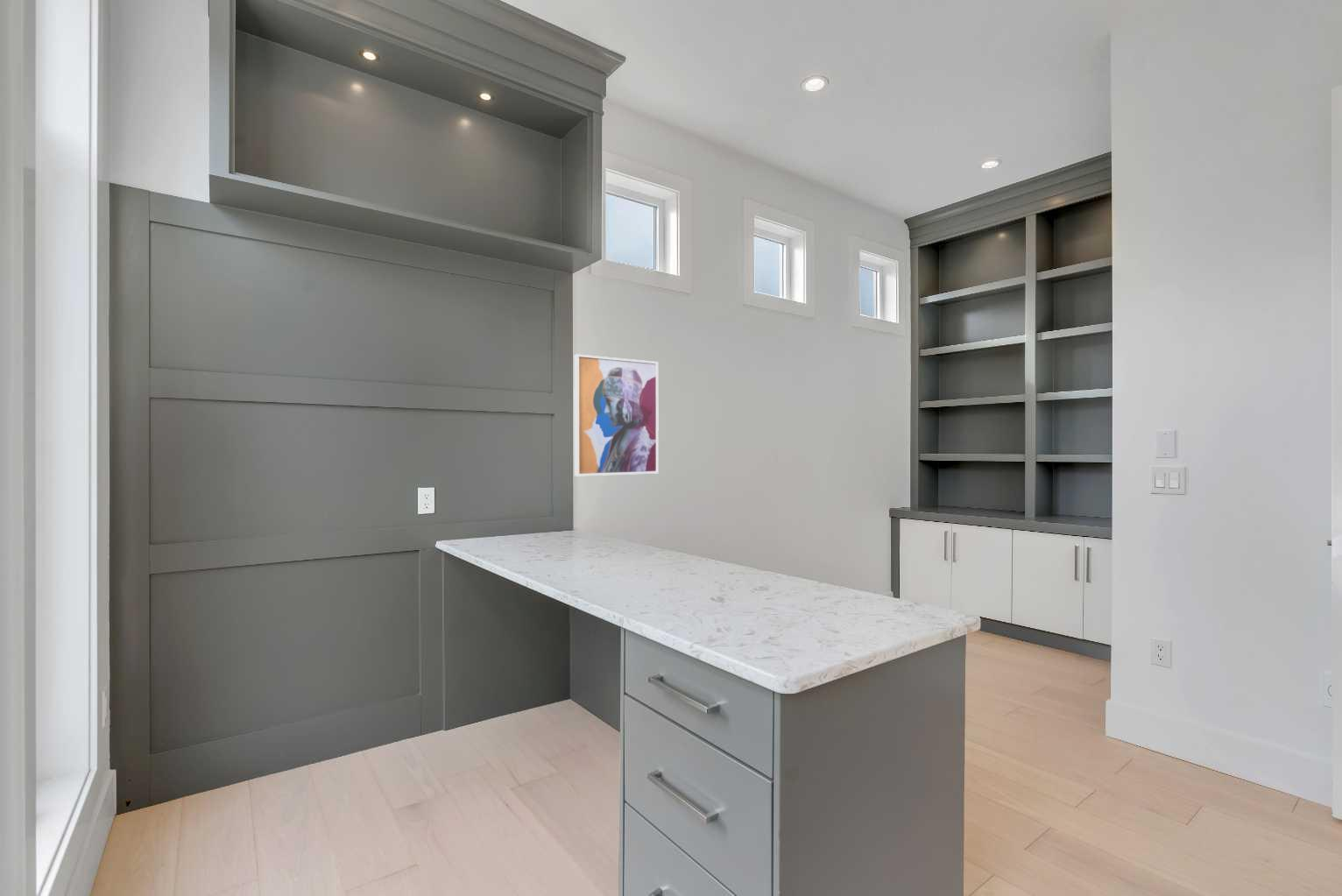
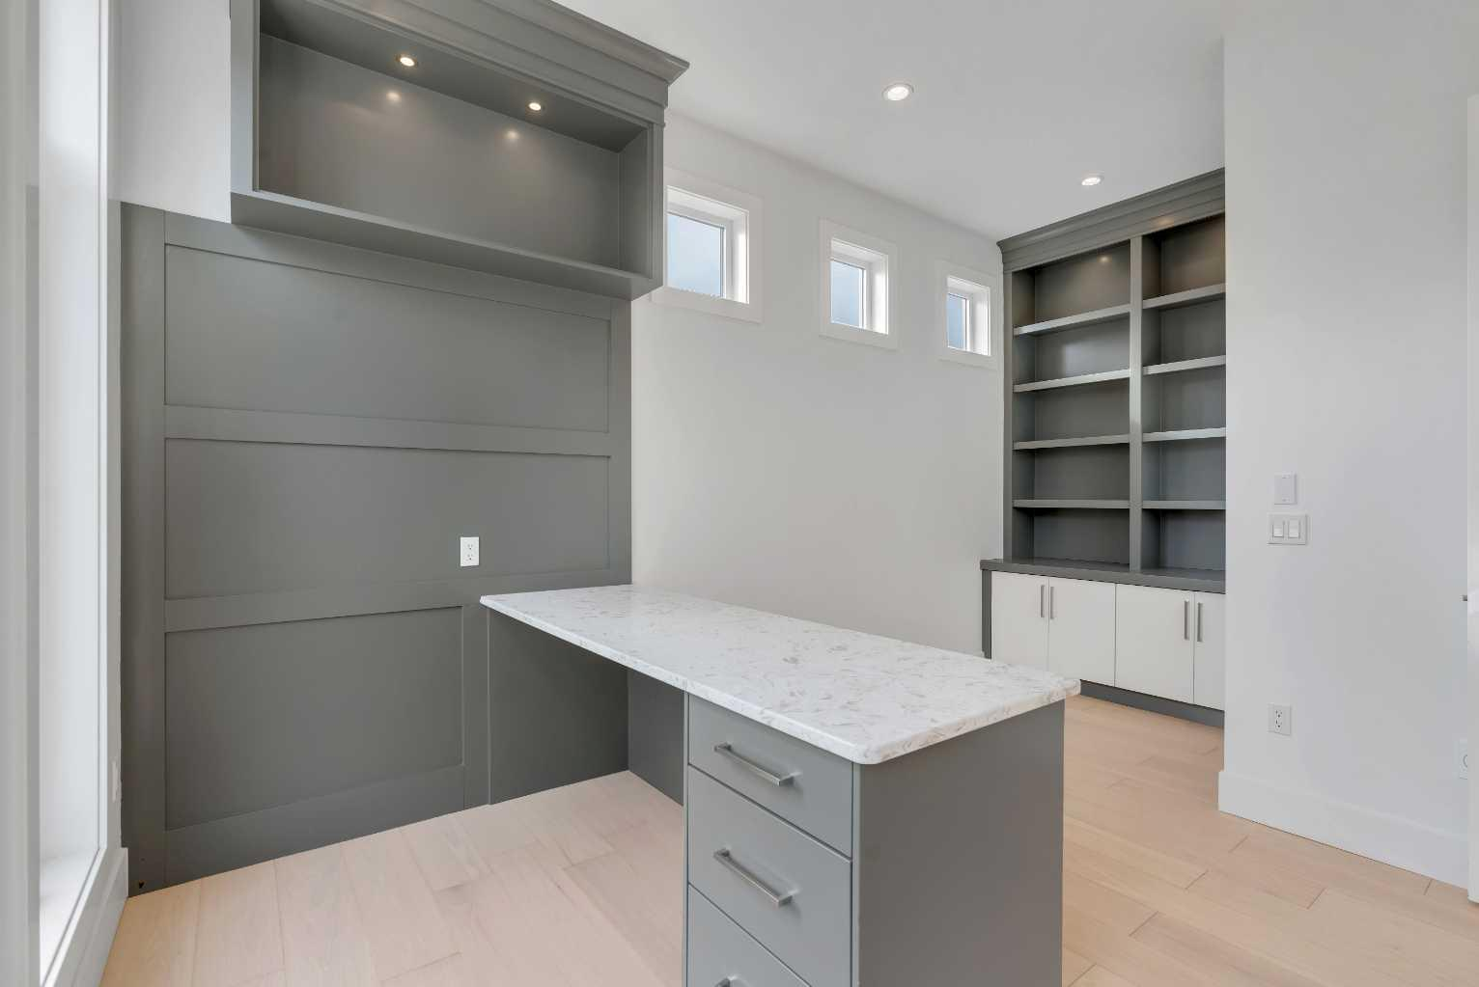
- wall art (618, 416)
